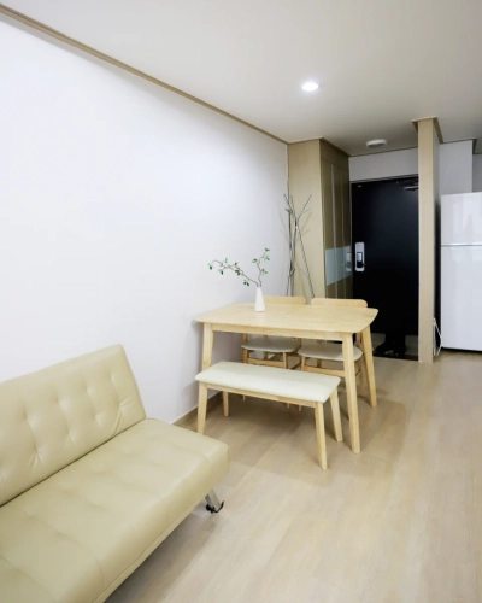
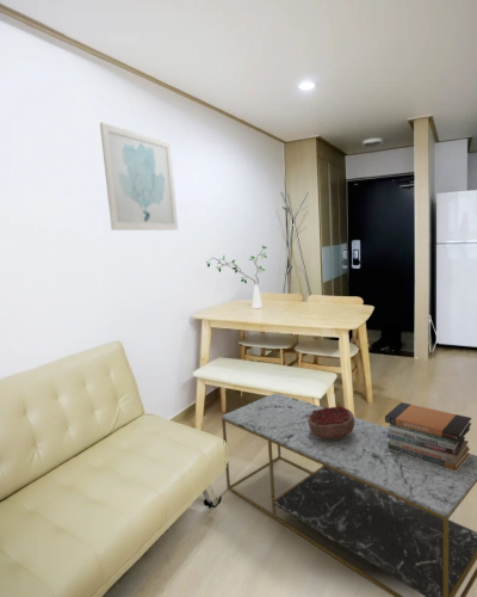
+ wall art (143, 181)
+ book stack (426, 432)
+ coffee table (336, 476)
+ decorative bowl (330, 421)
